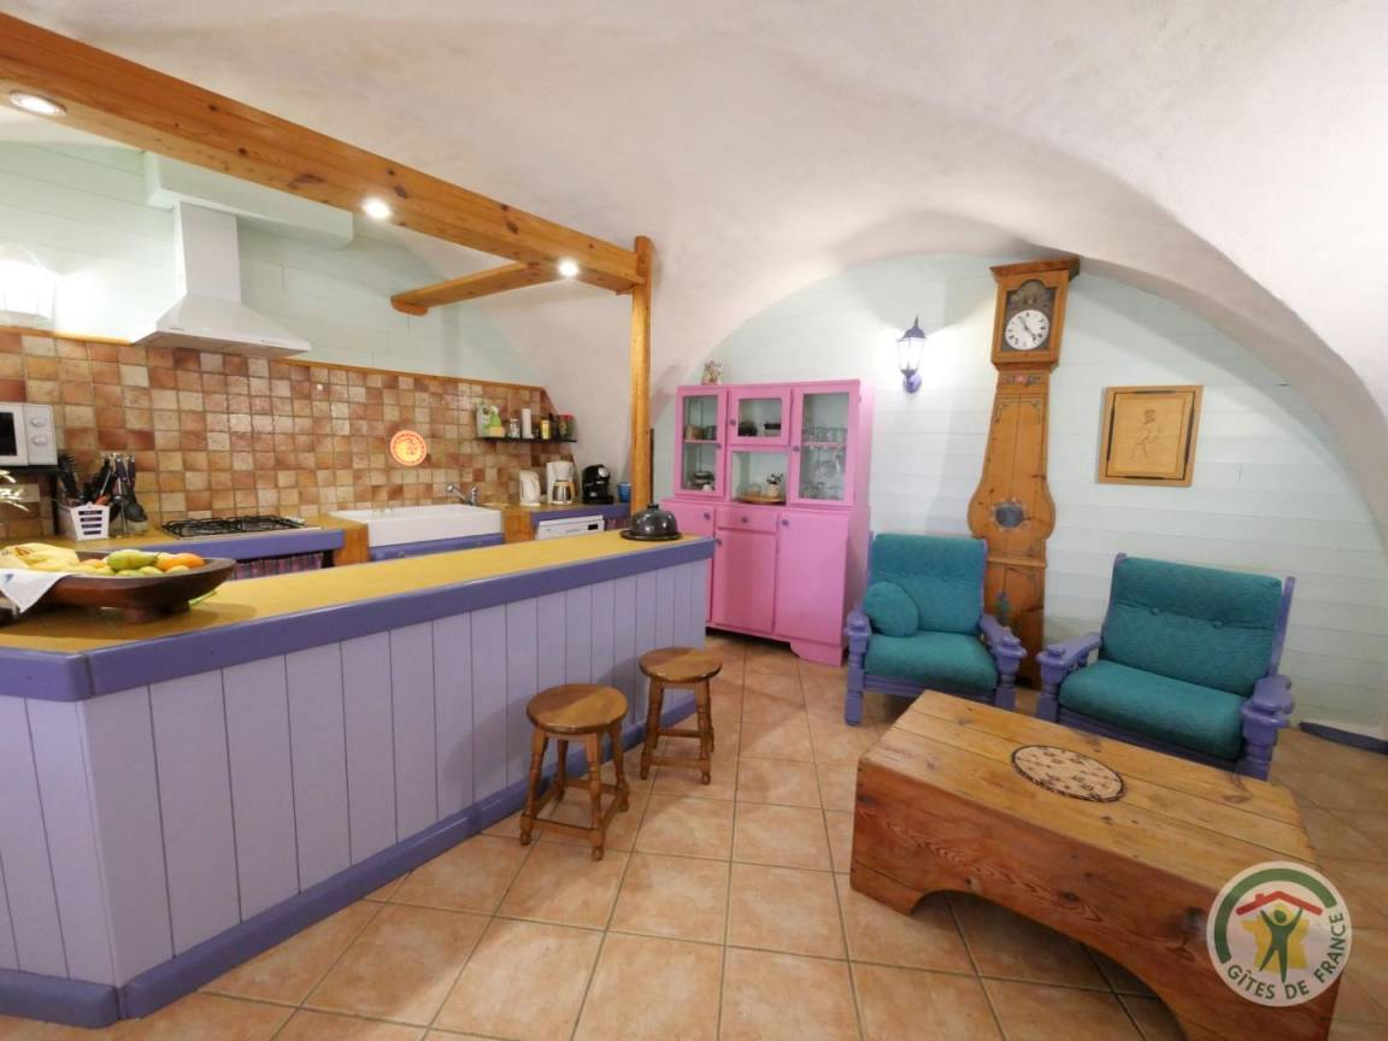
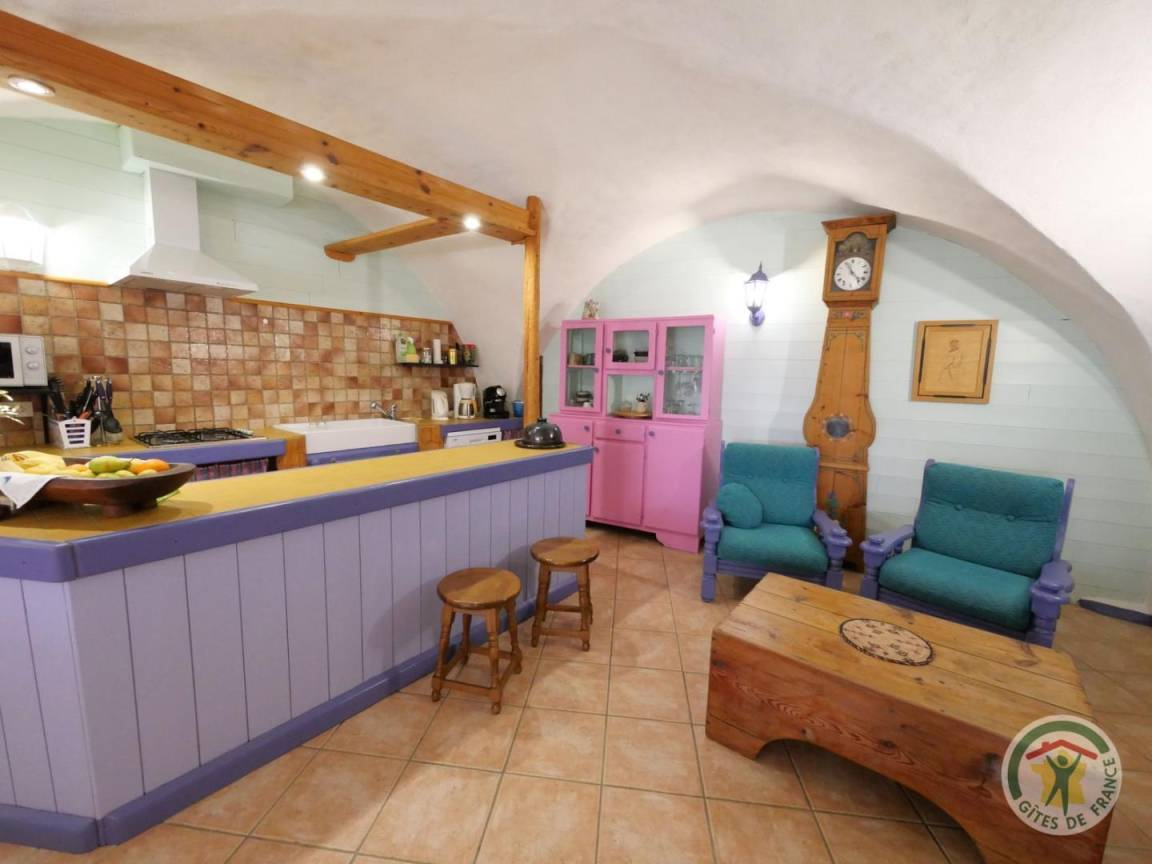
- decorative plate (407, 448)
